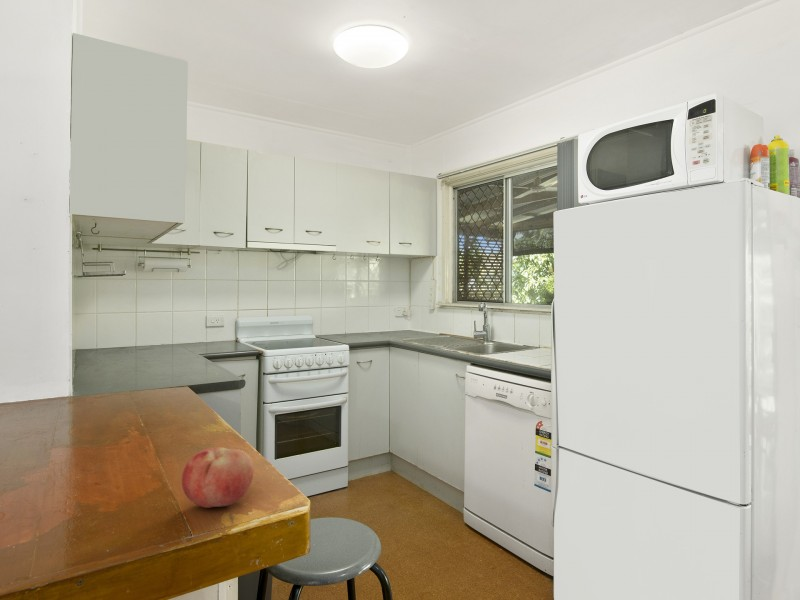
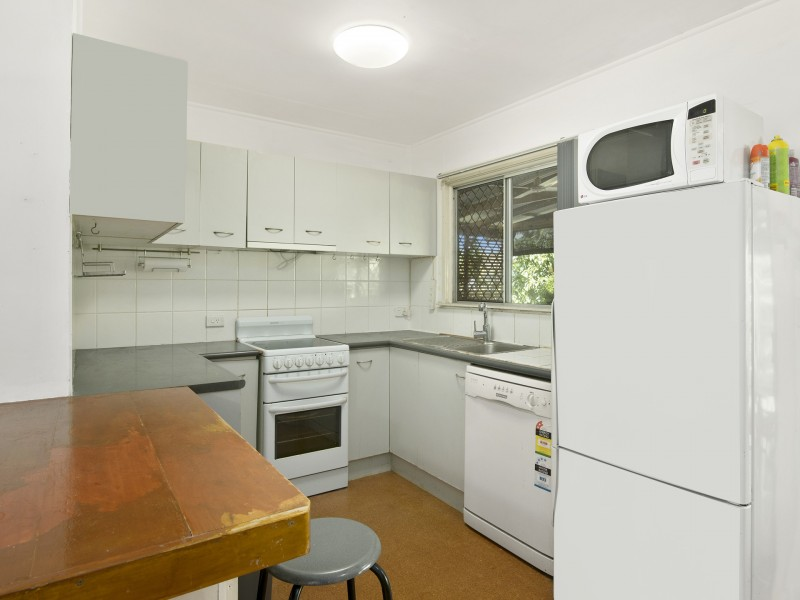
- fruit (218, 476)
